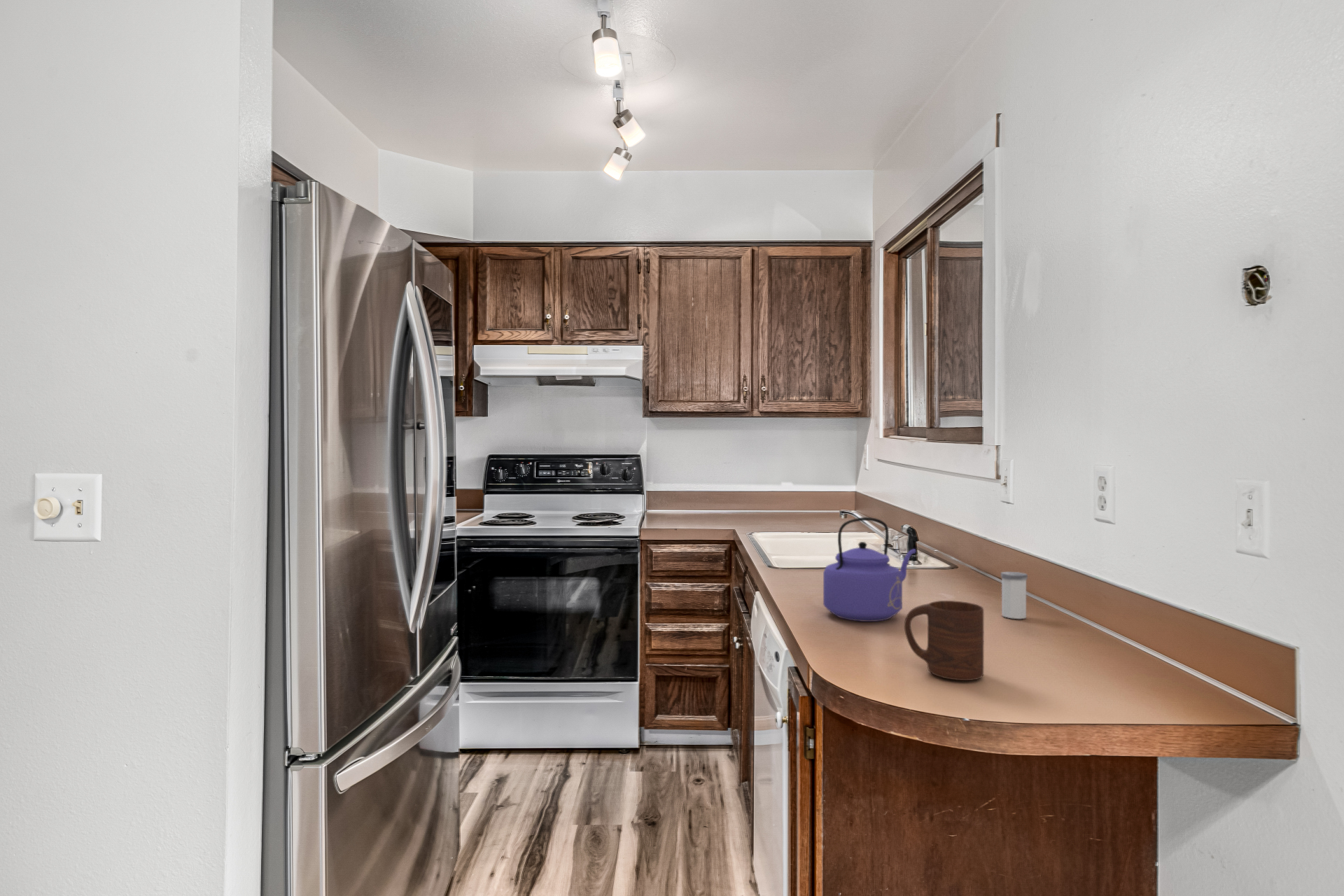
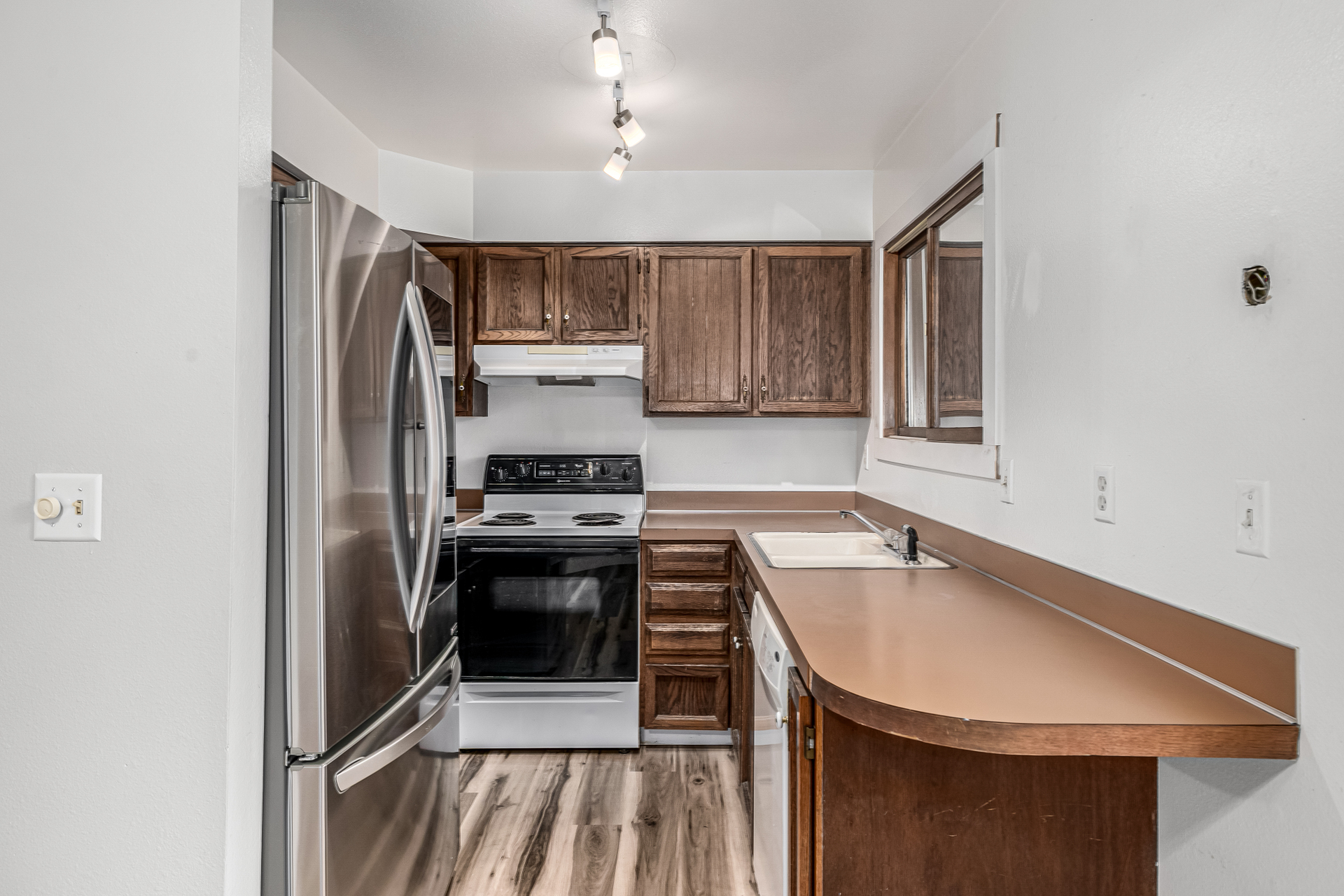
- kettle (874, 566)
- cup (946, 639)
- salt shaker (1014, 594)
